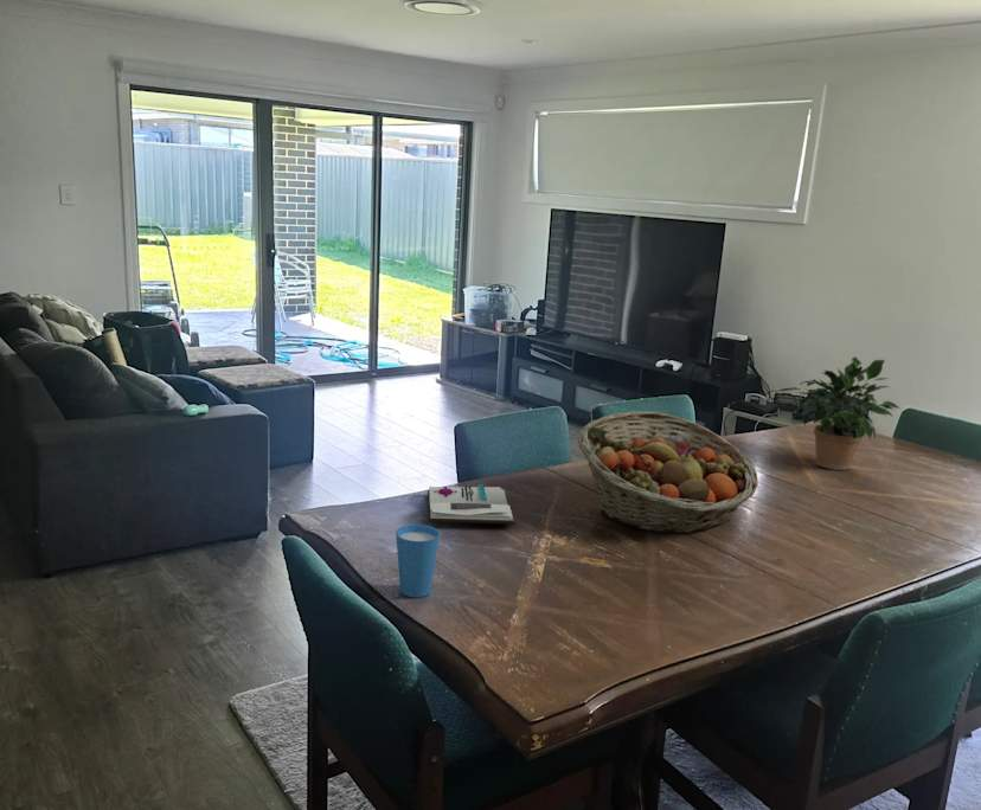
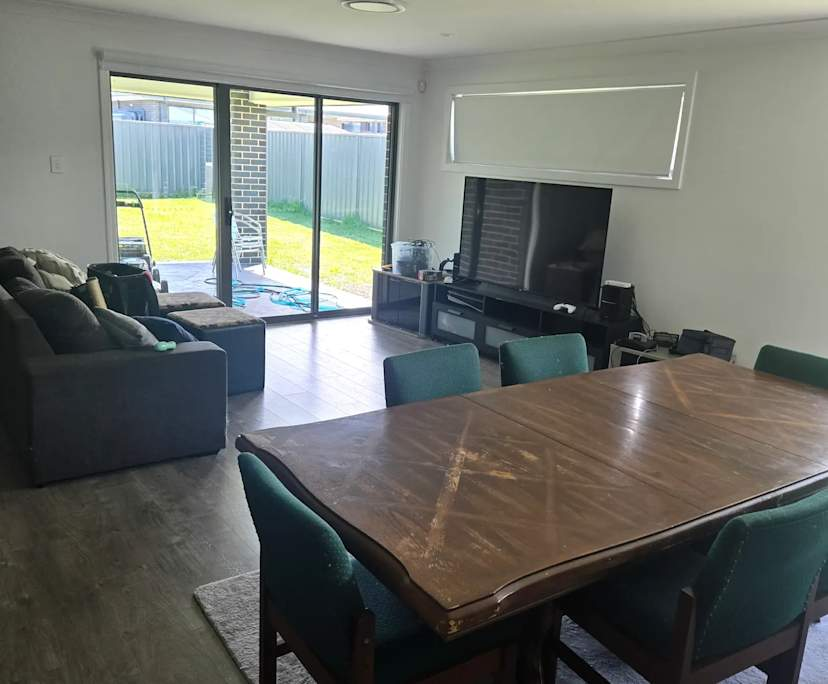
- potted plant (833, 409)
- book (468, 502)
- cup (416, 561)
- fruit basket (666, 470)
